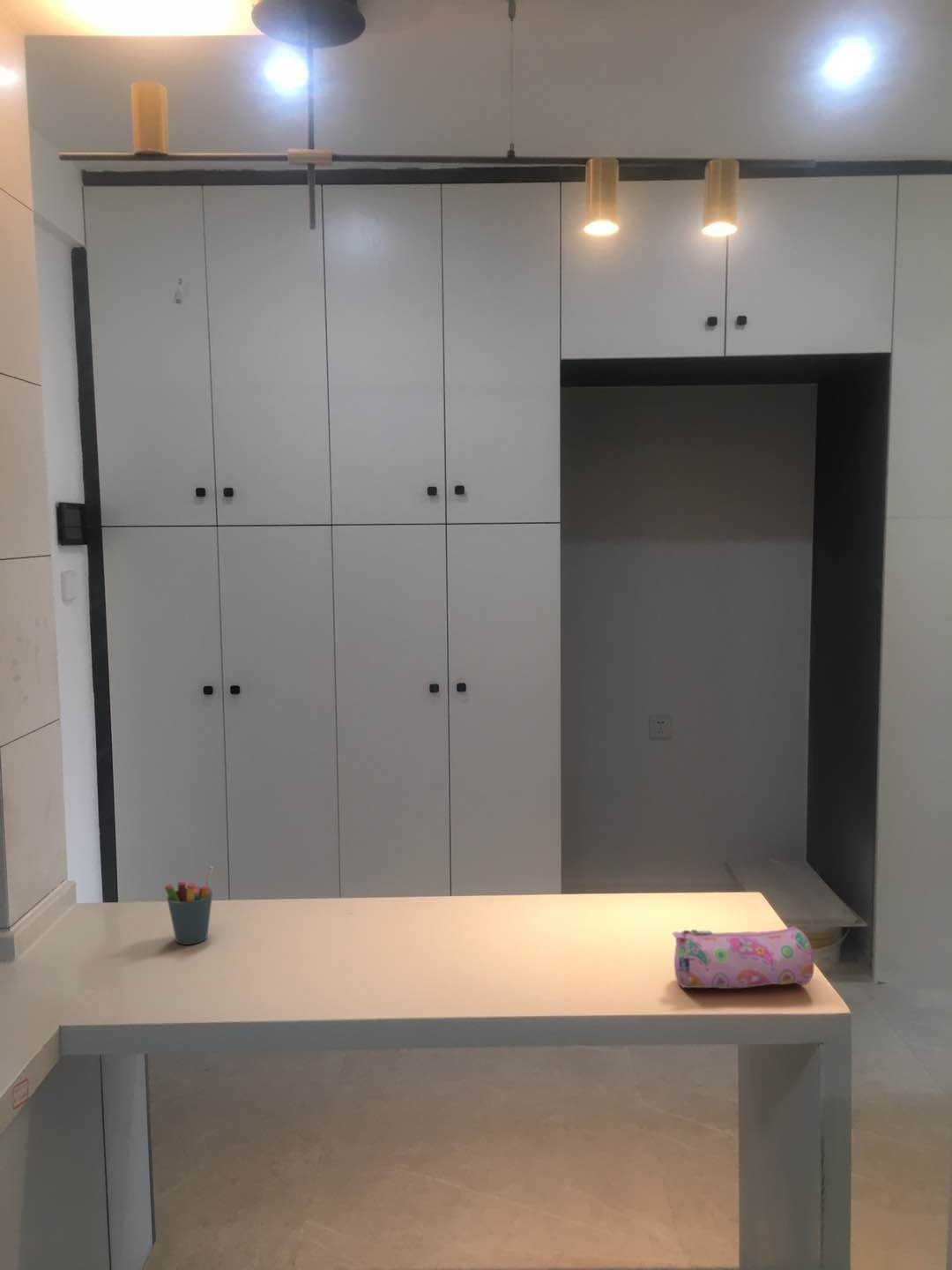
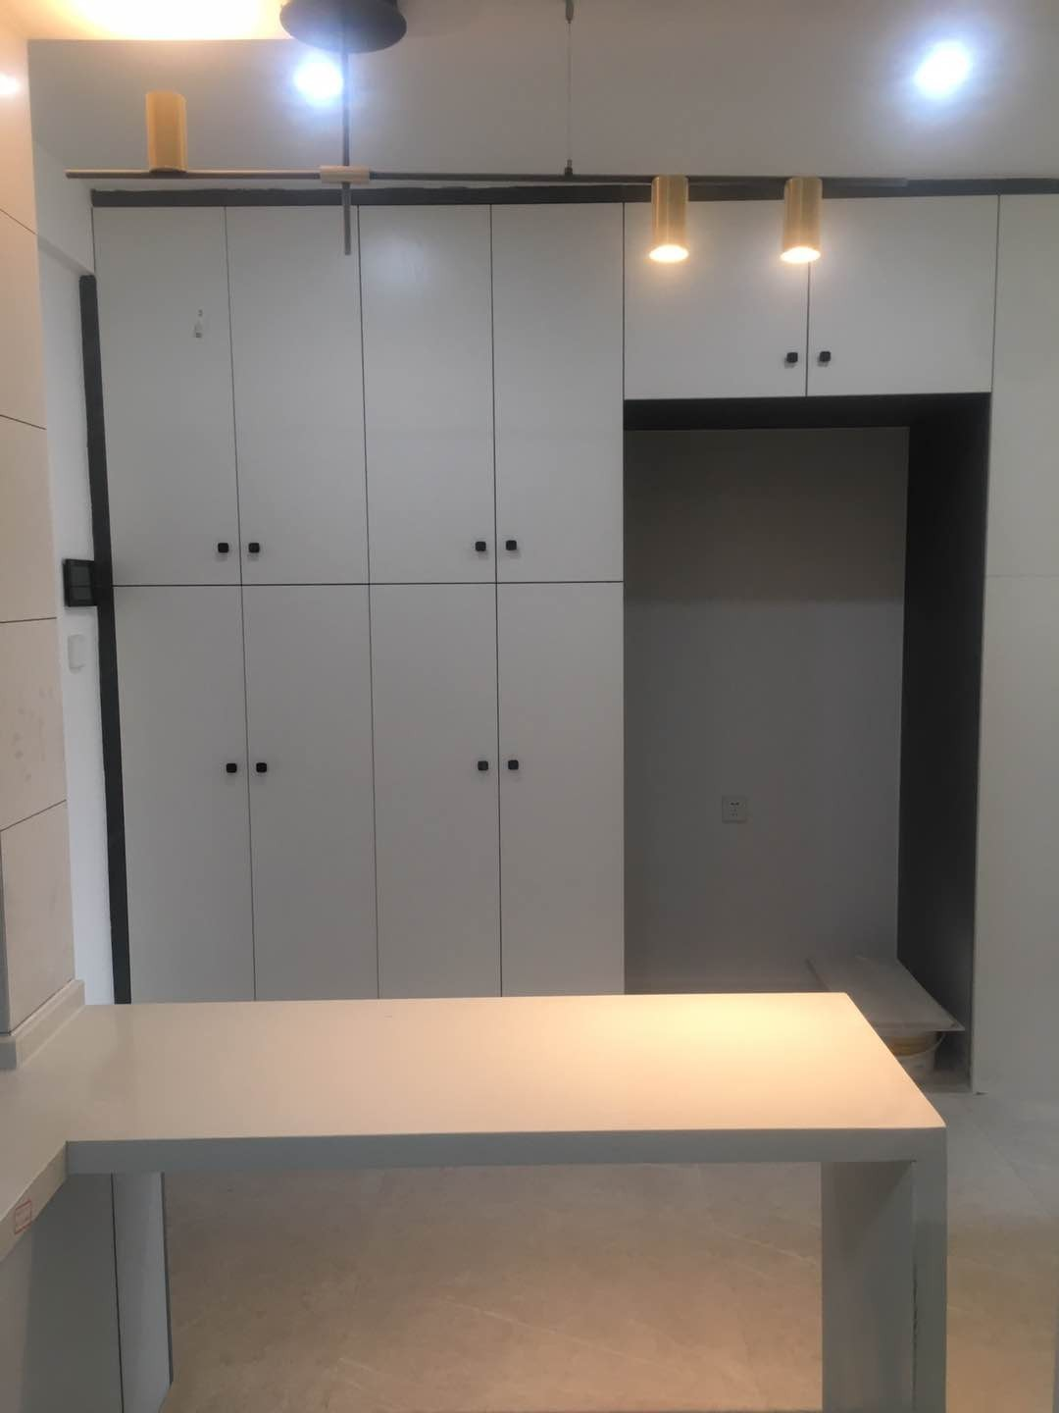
- pencil case (740, 957)
- pen holder (190, 905)
